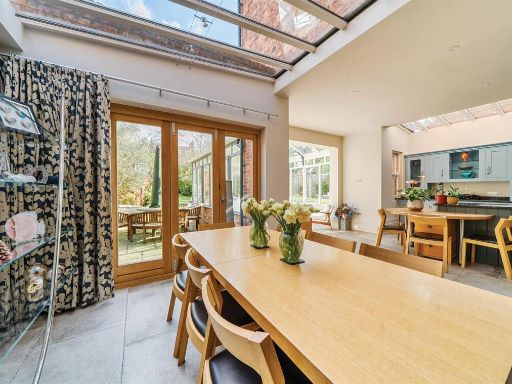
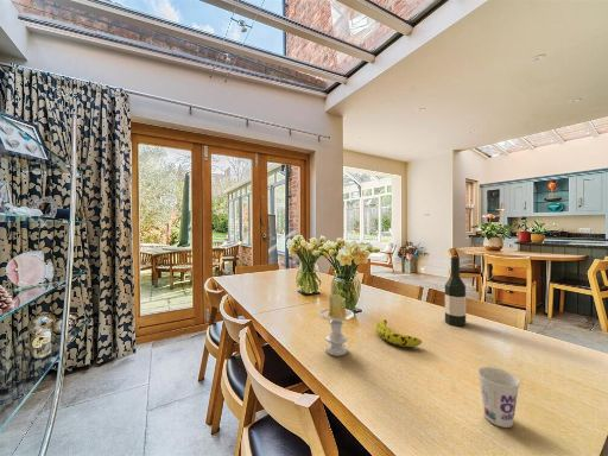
+ candle (336, 316)
+ fruit (395, 332)
+ cup (498, 397)
+ wine bottle (455, 289)
